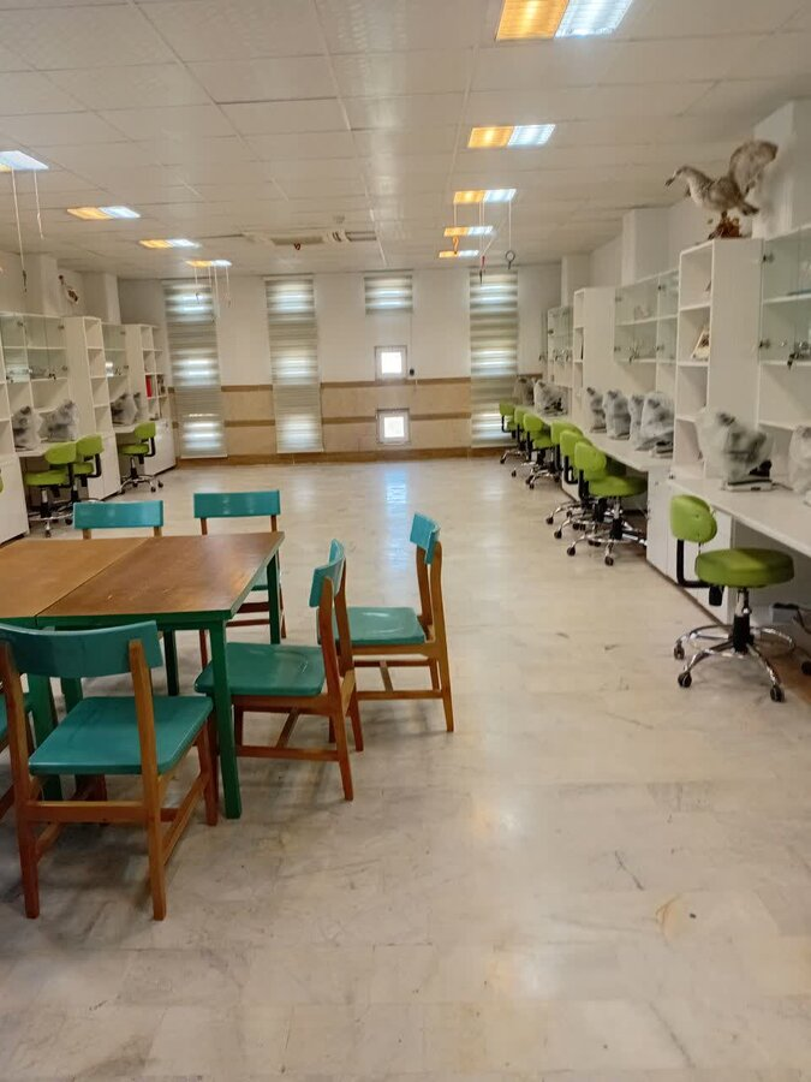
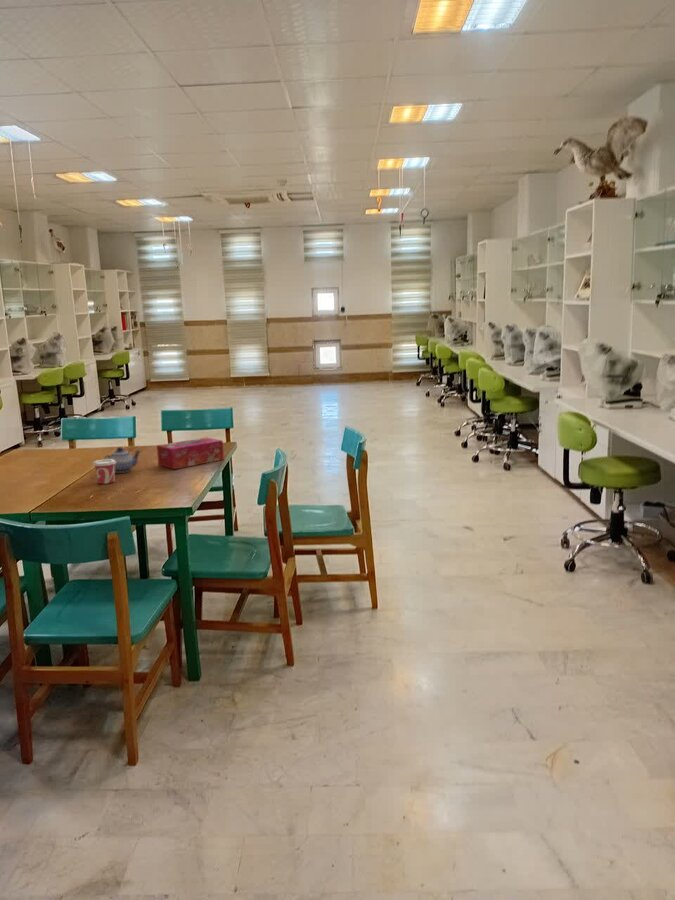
+ tissue box (190, 452)
+ cup (105, 471)
+ teapot (121, 459)
